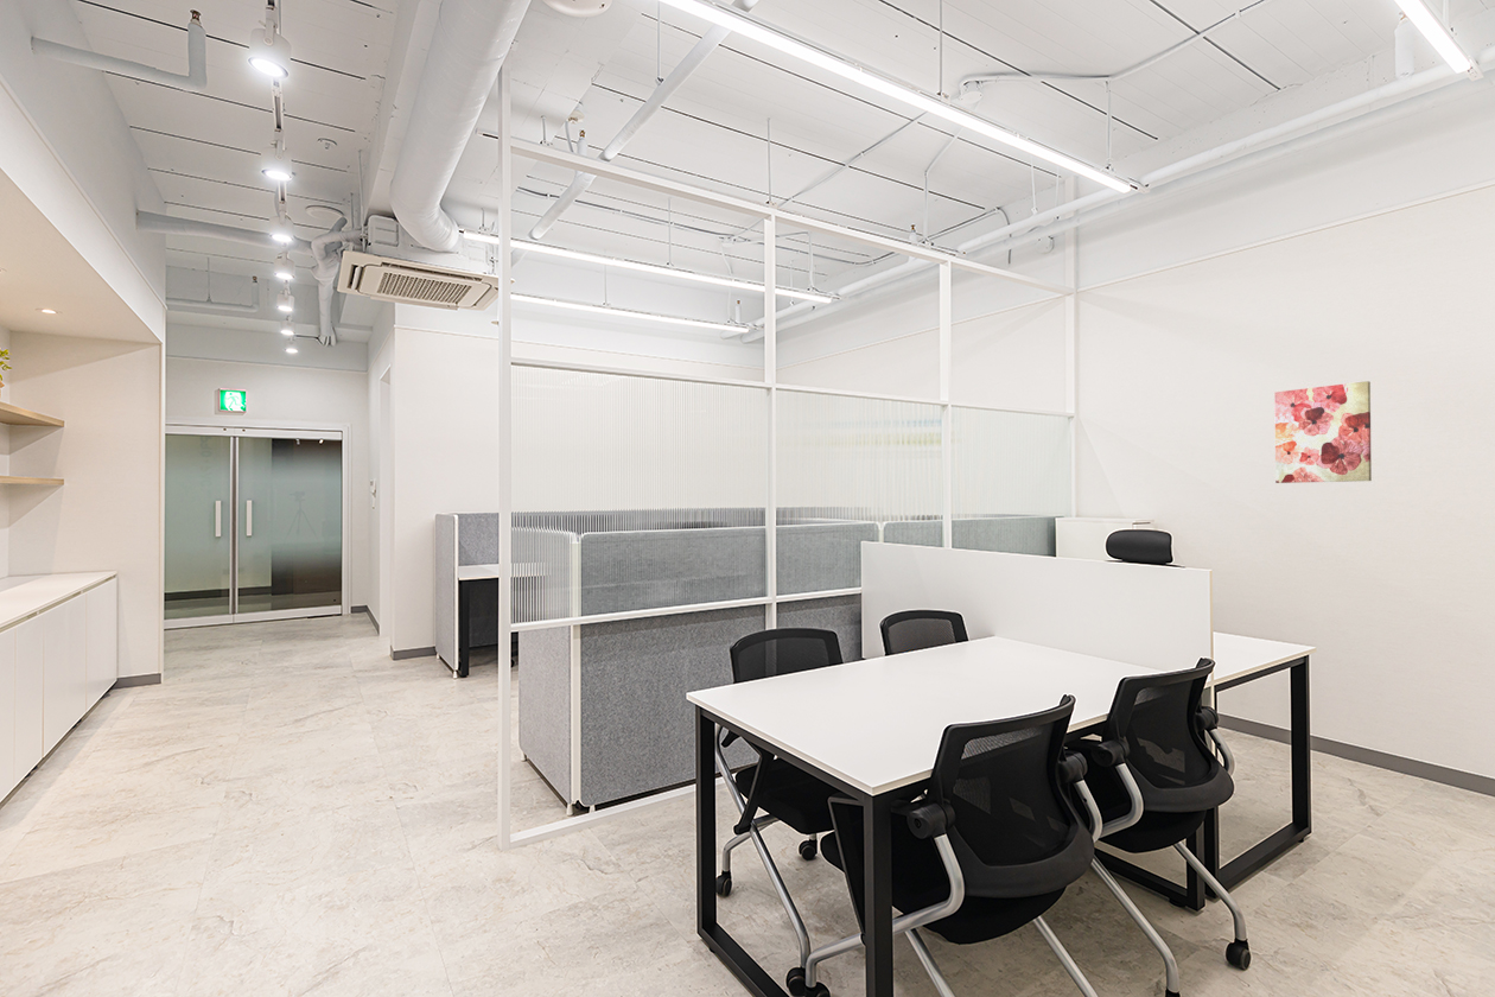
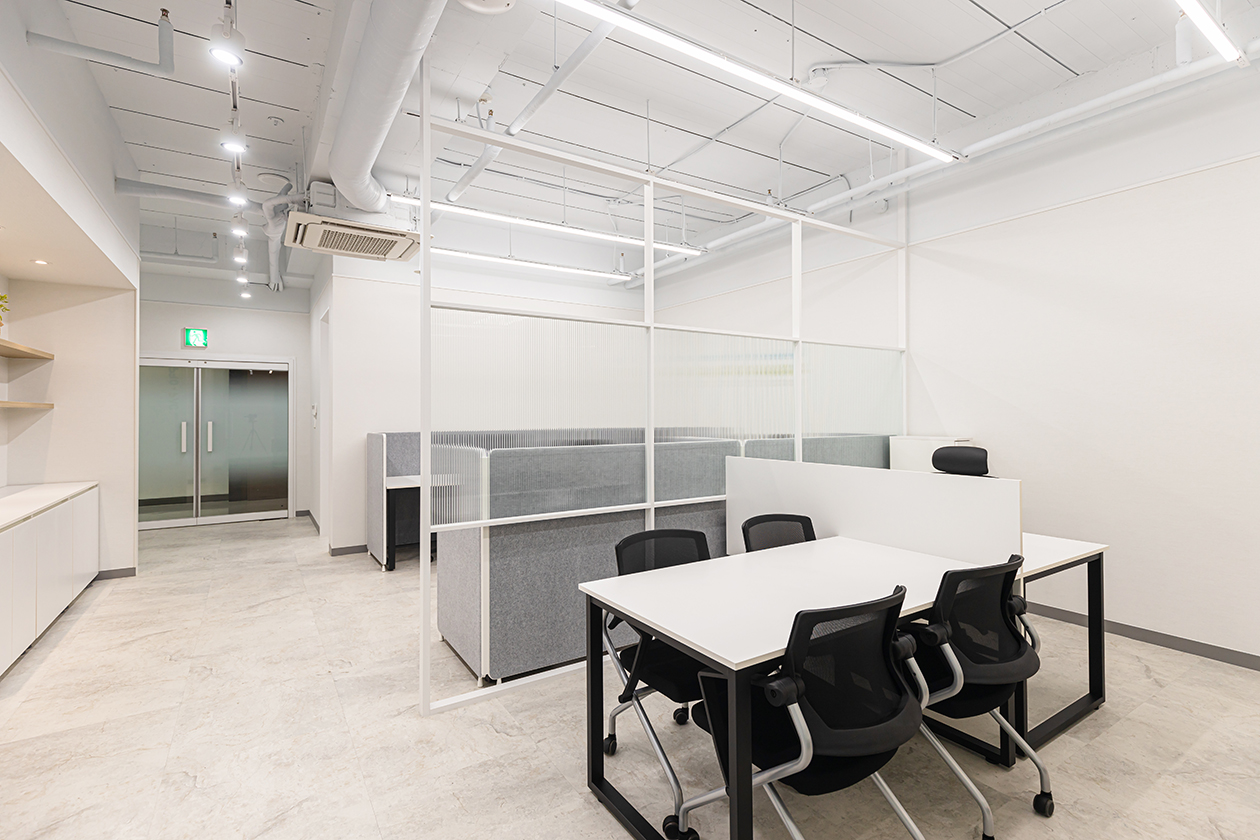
- wall art (1321, 434)
